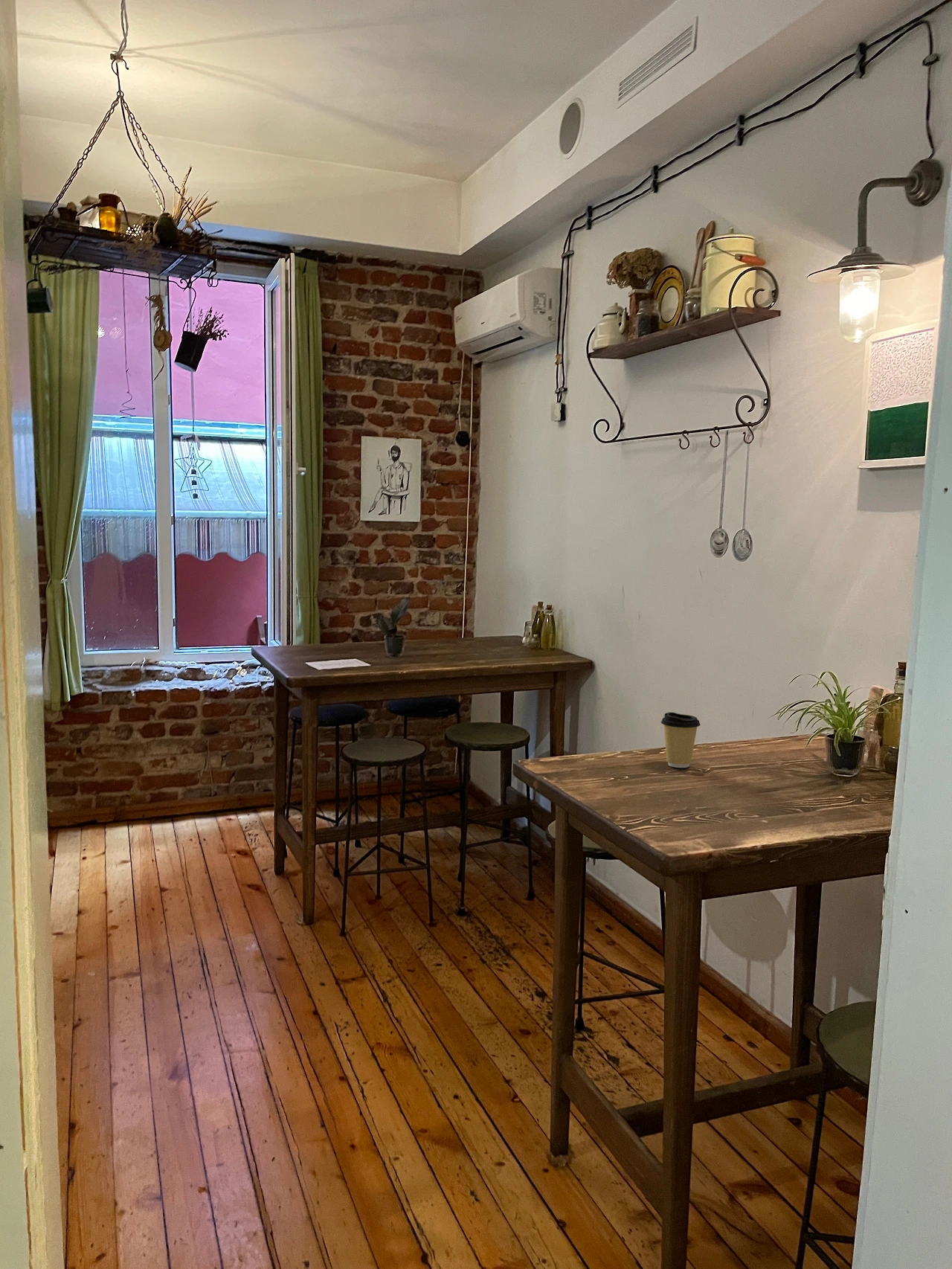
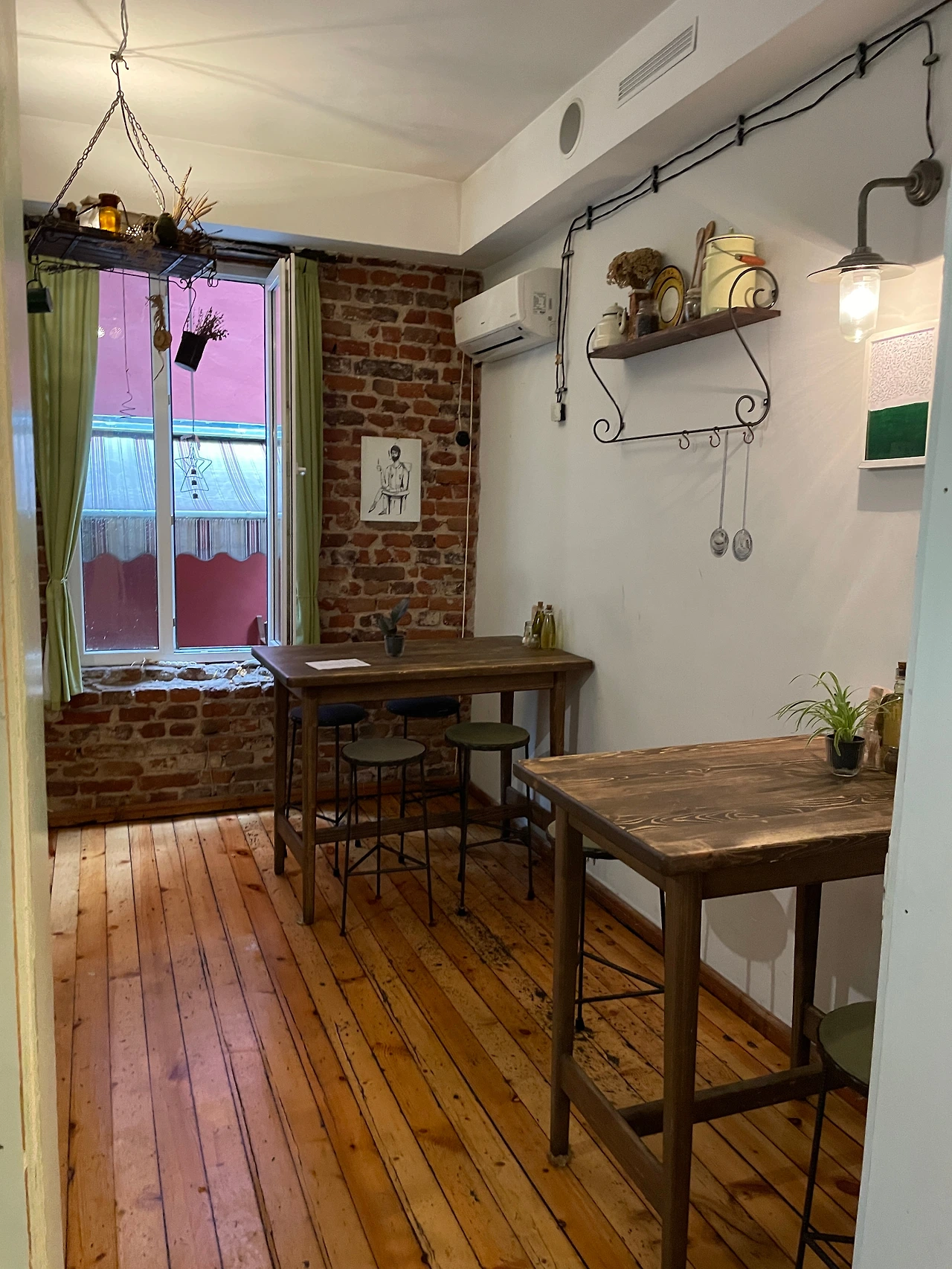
- coffee cup (680, 740)
